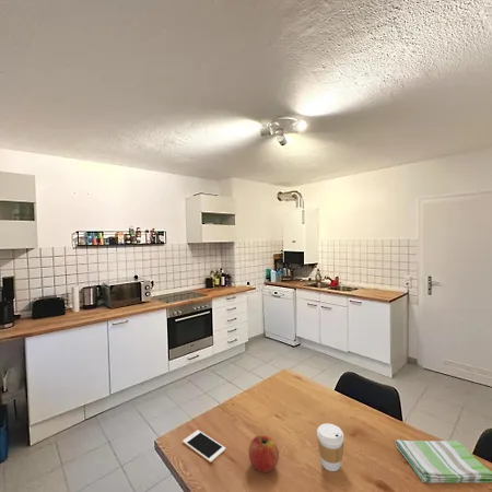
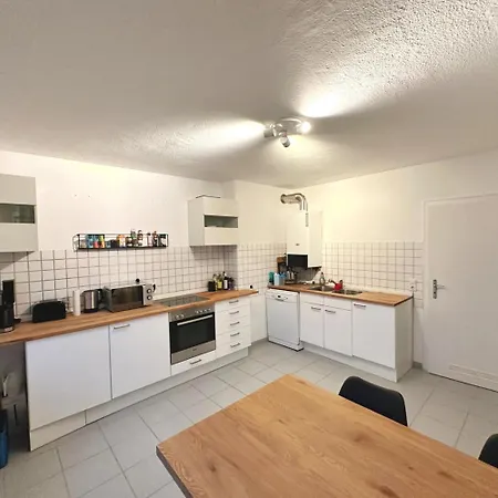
- cell phone (203, 445)
- coffee cup (330, 446)
- fruit (263, 450)
- dish towel (441, 457)
